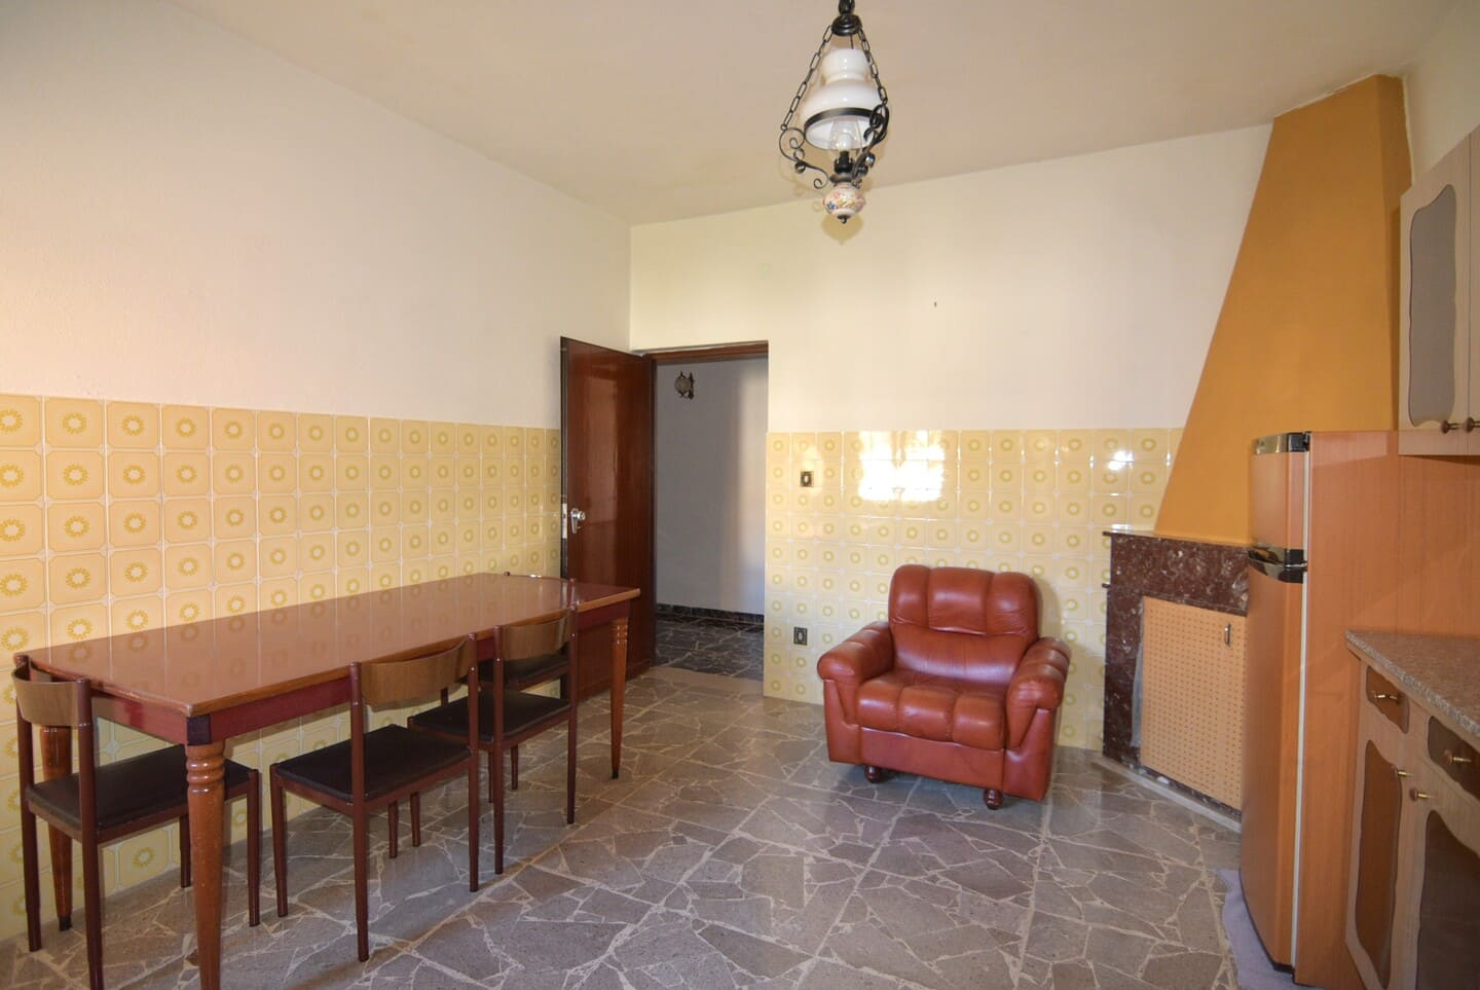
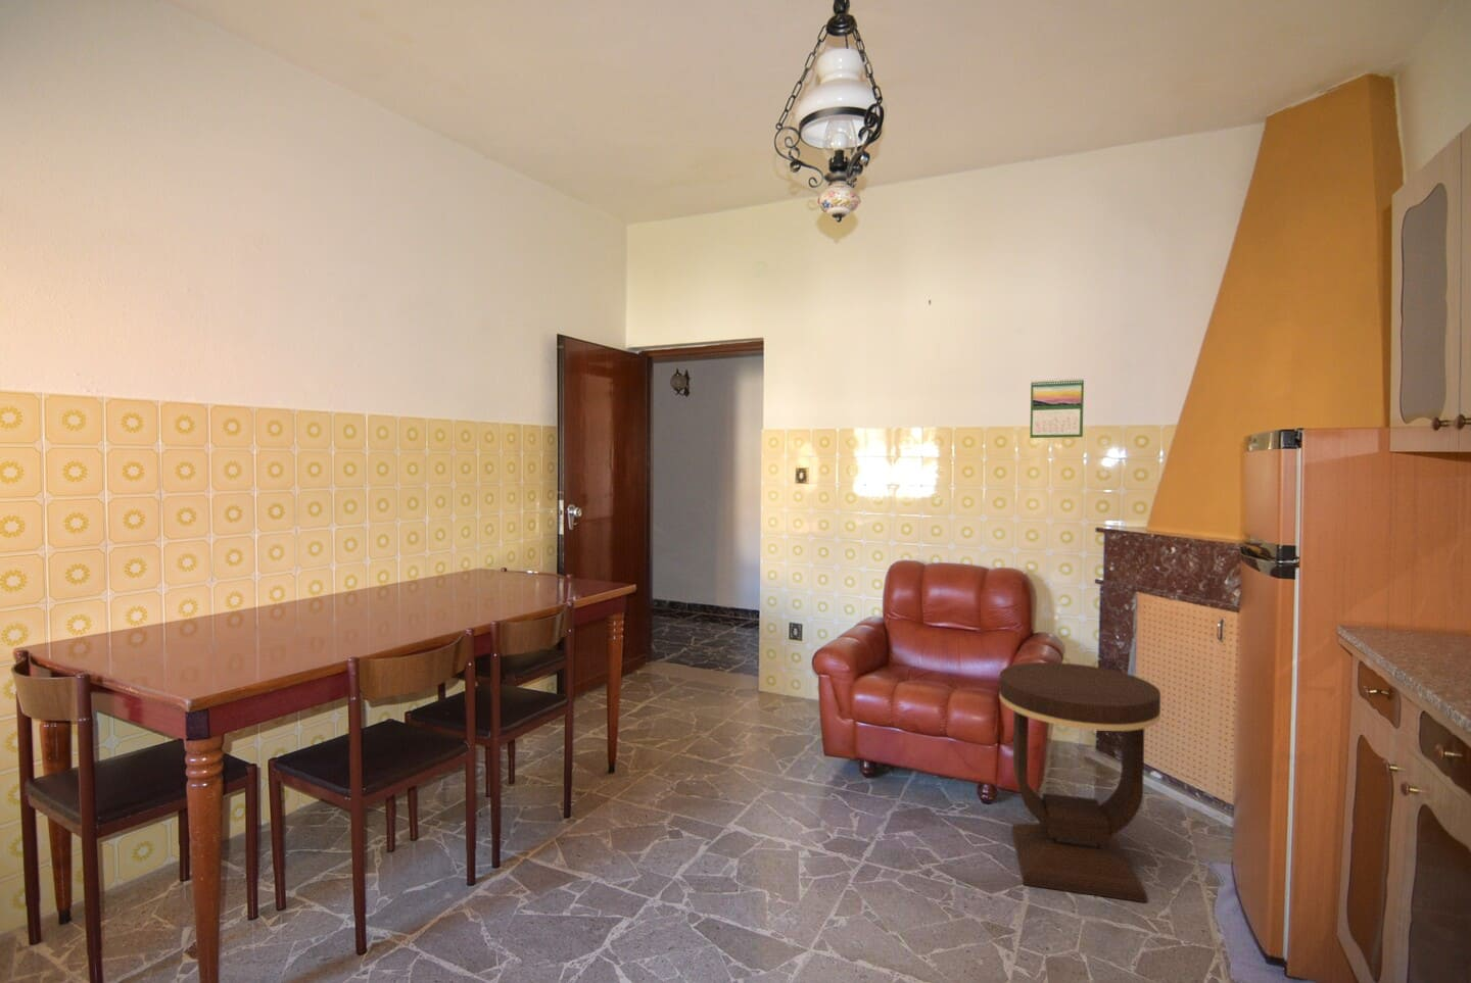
+ side table (1074, 796)
+ calendar (1056, 407)
